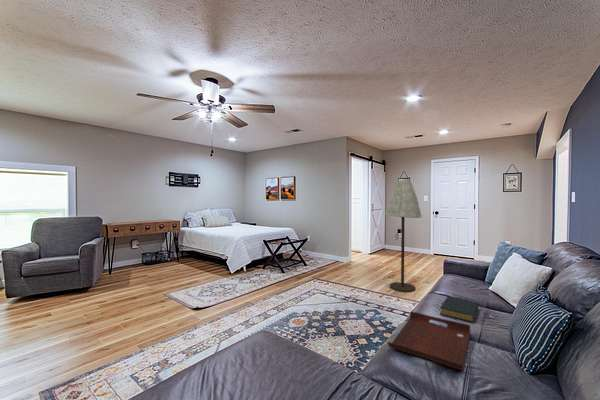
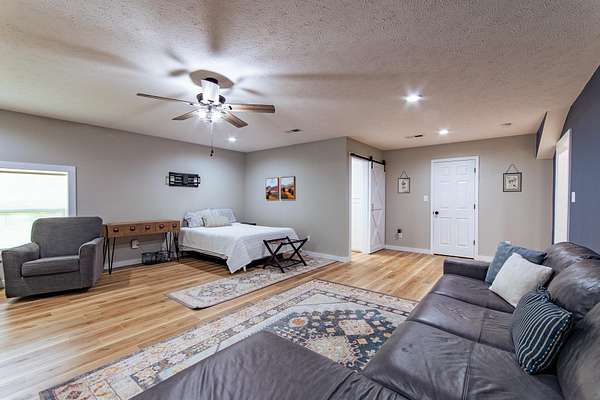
- hardback book (459, 308)
- floor lamp (402, 233)
- serving tray (431, 336)
